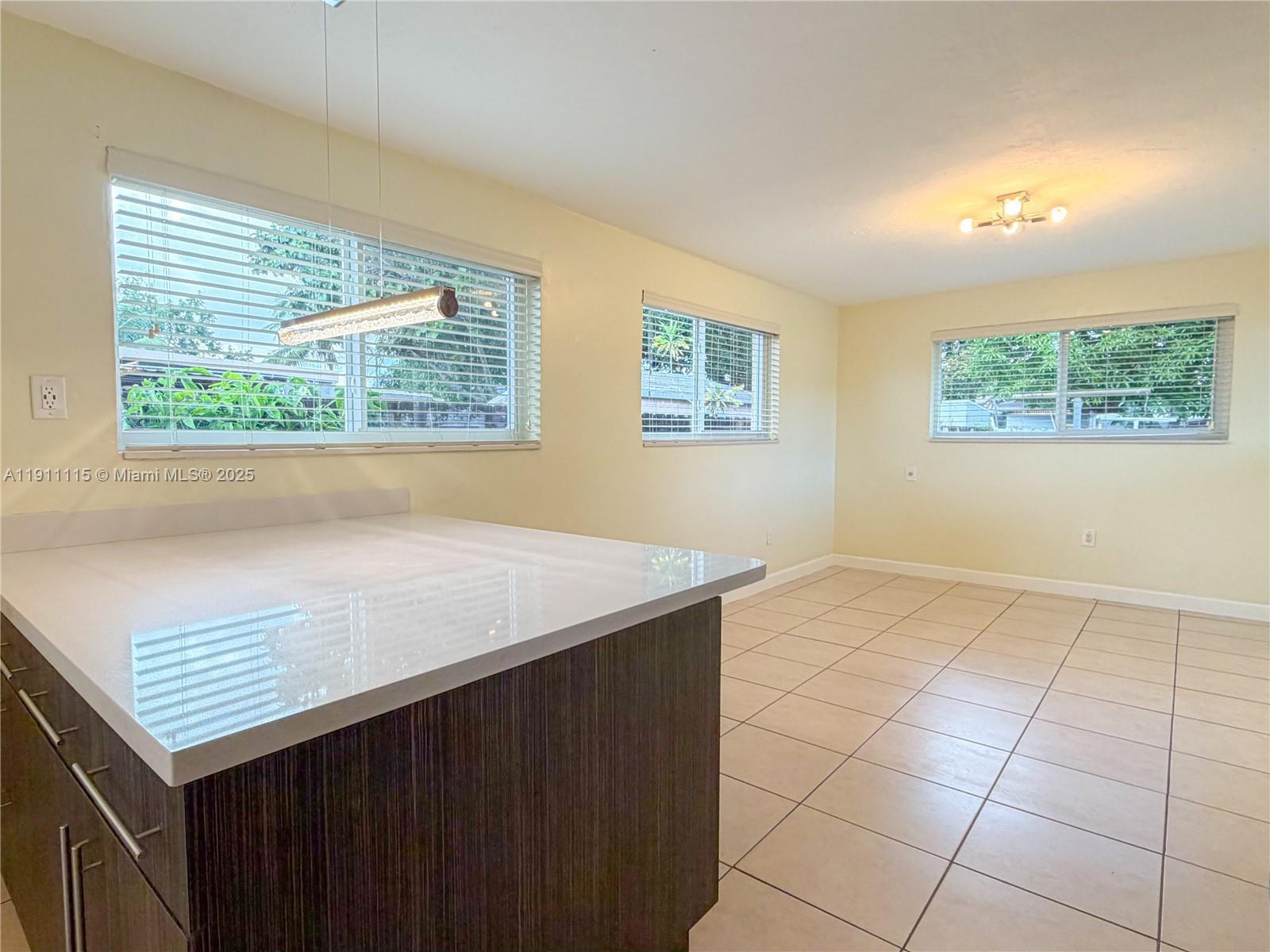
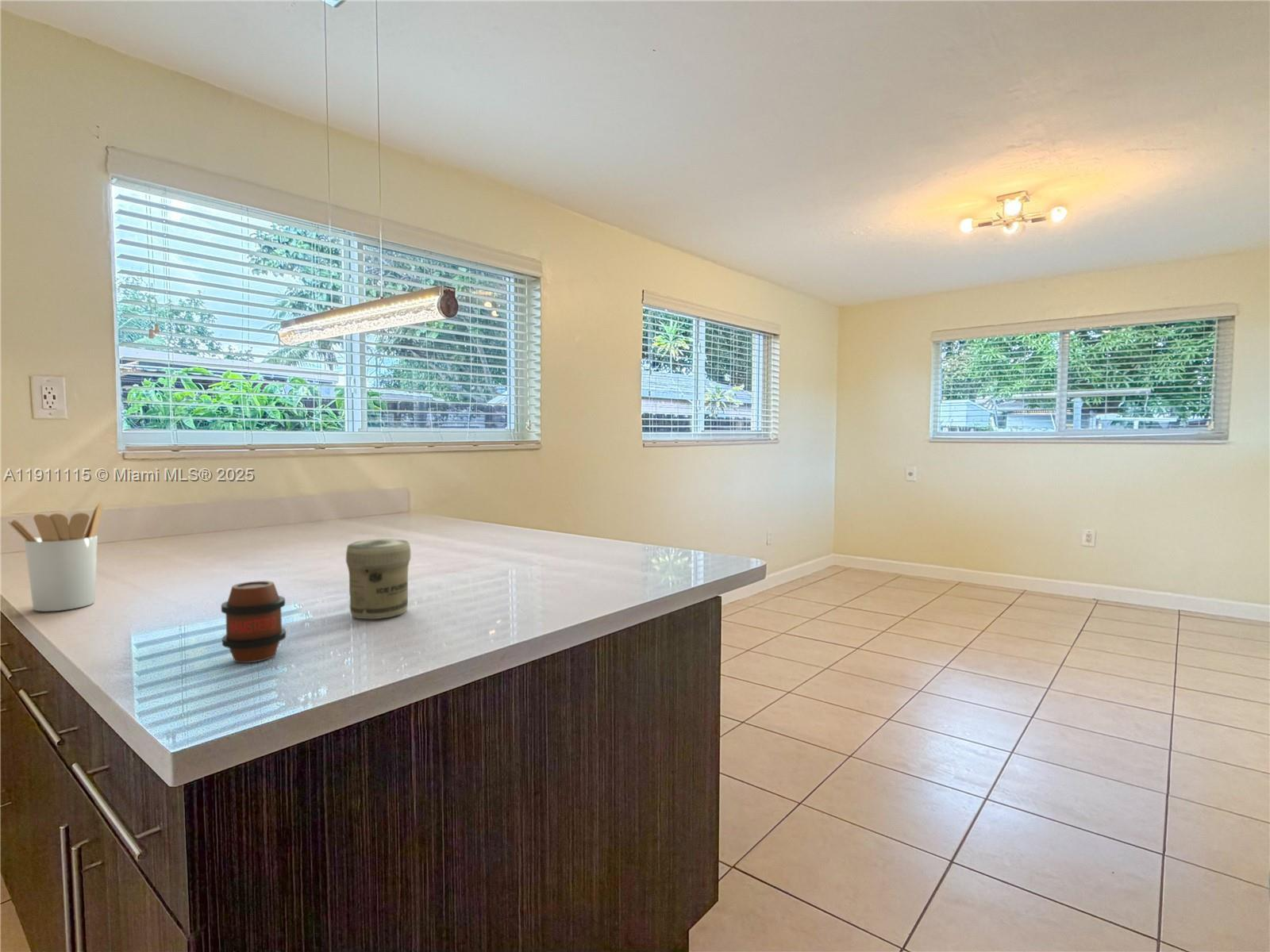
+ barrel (254, 620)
+ jar (379, 578)
+ utensil holder (63, 557)
